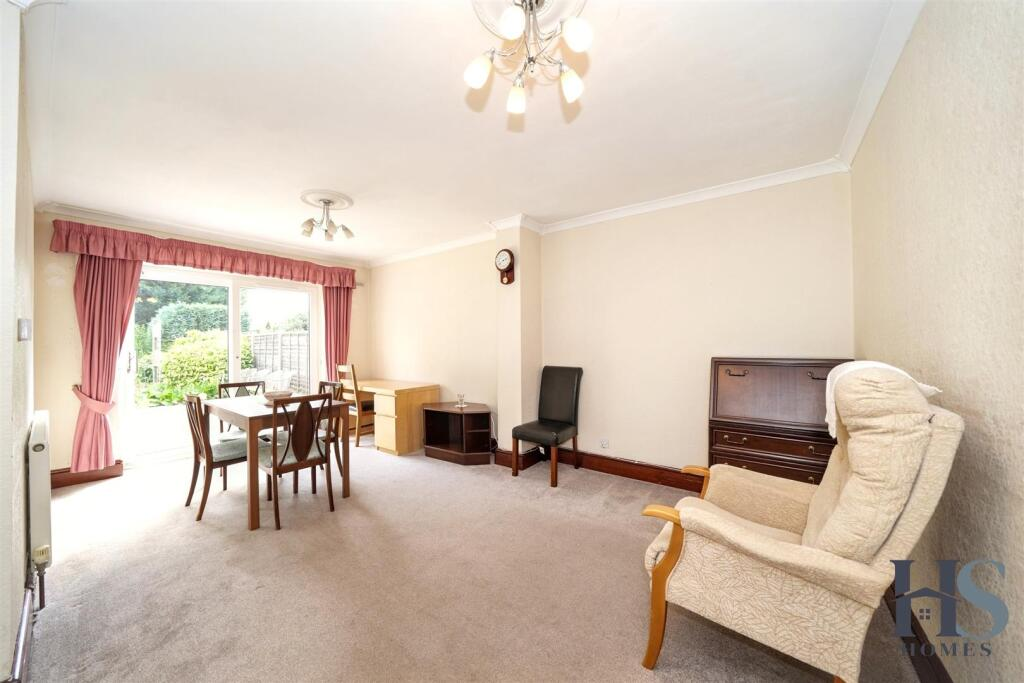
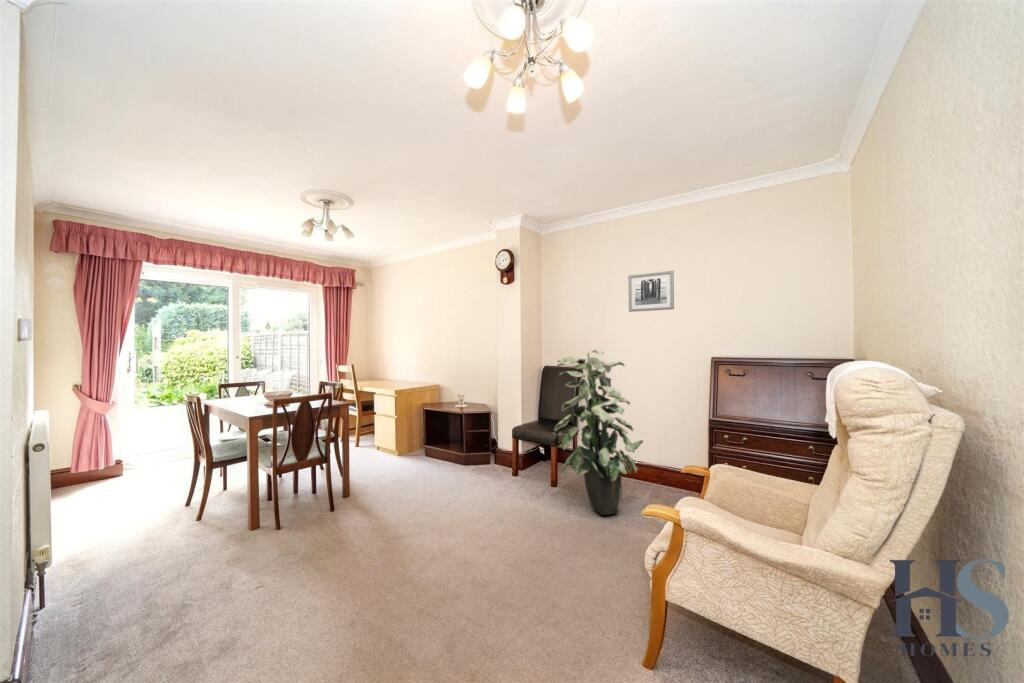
+ indoor plant (595, 429)
+ wall art (650, 291)
